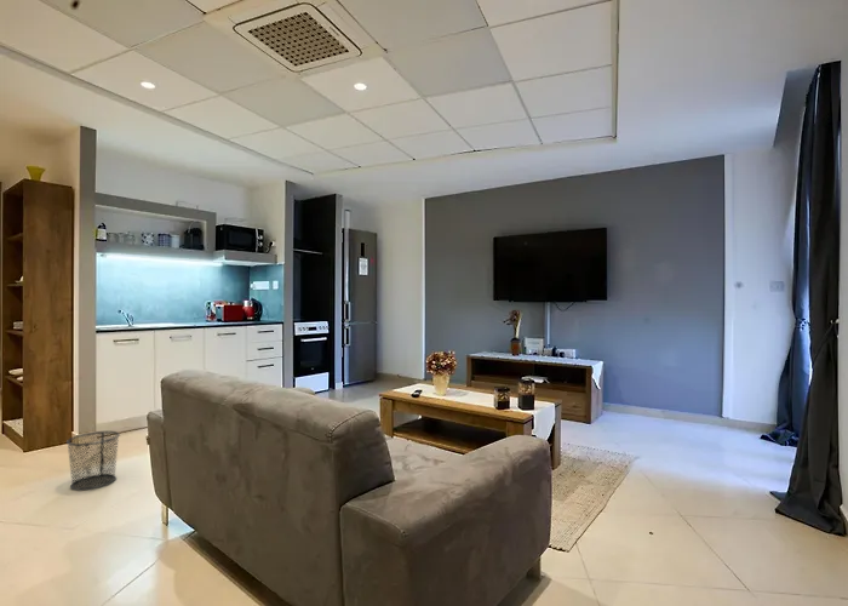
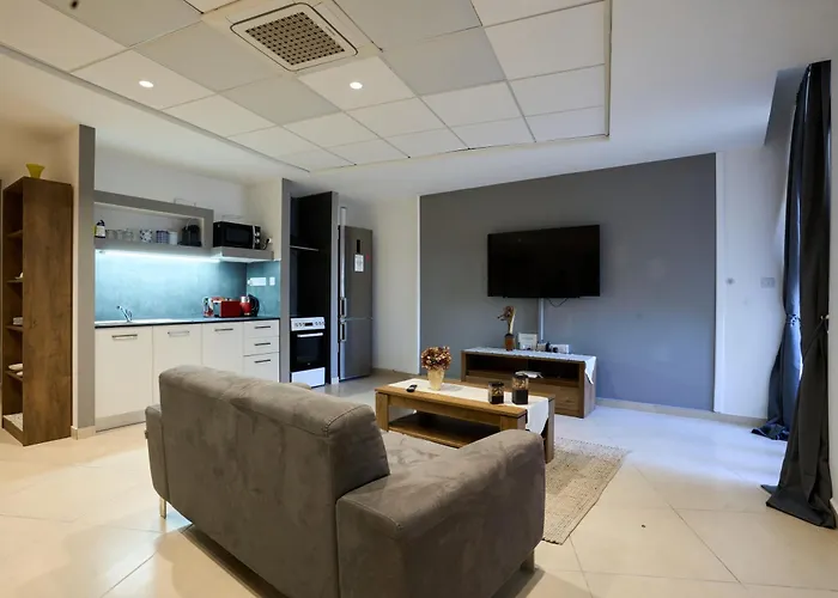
- waste bin (93, 458)
